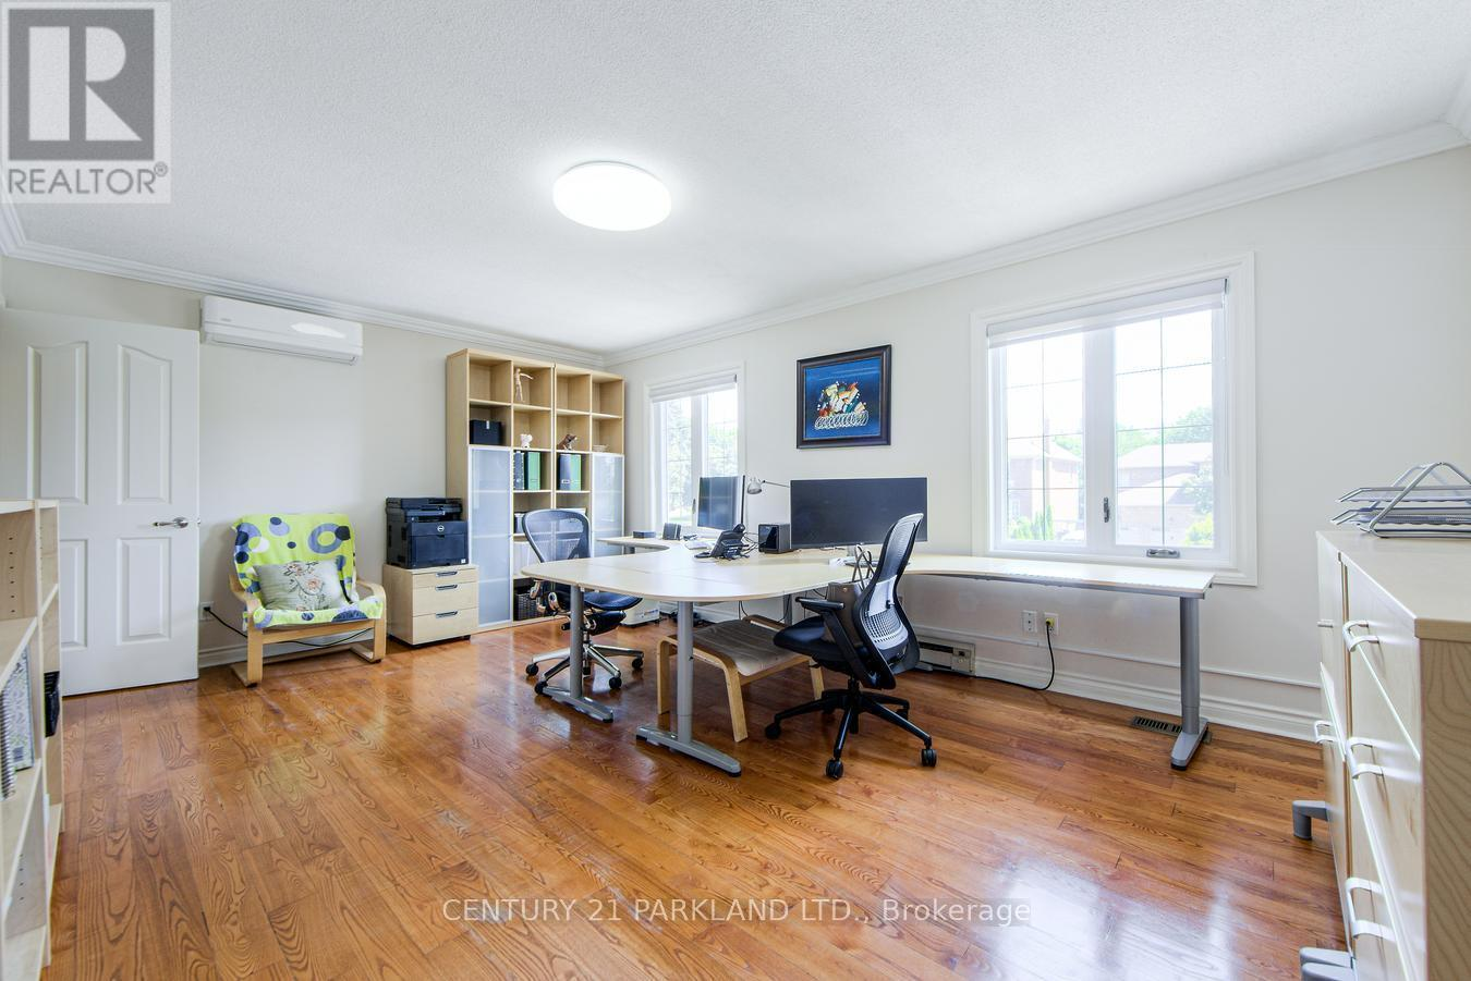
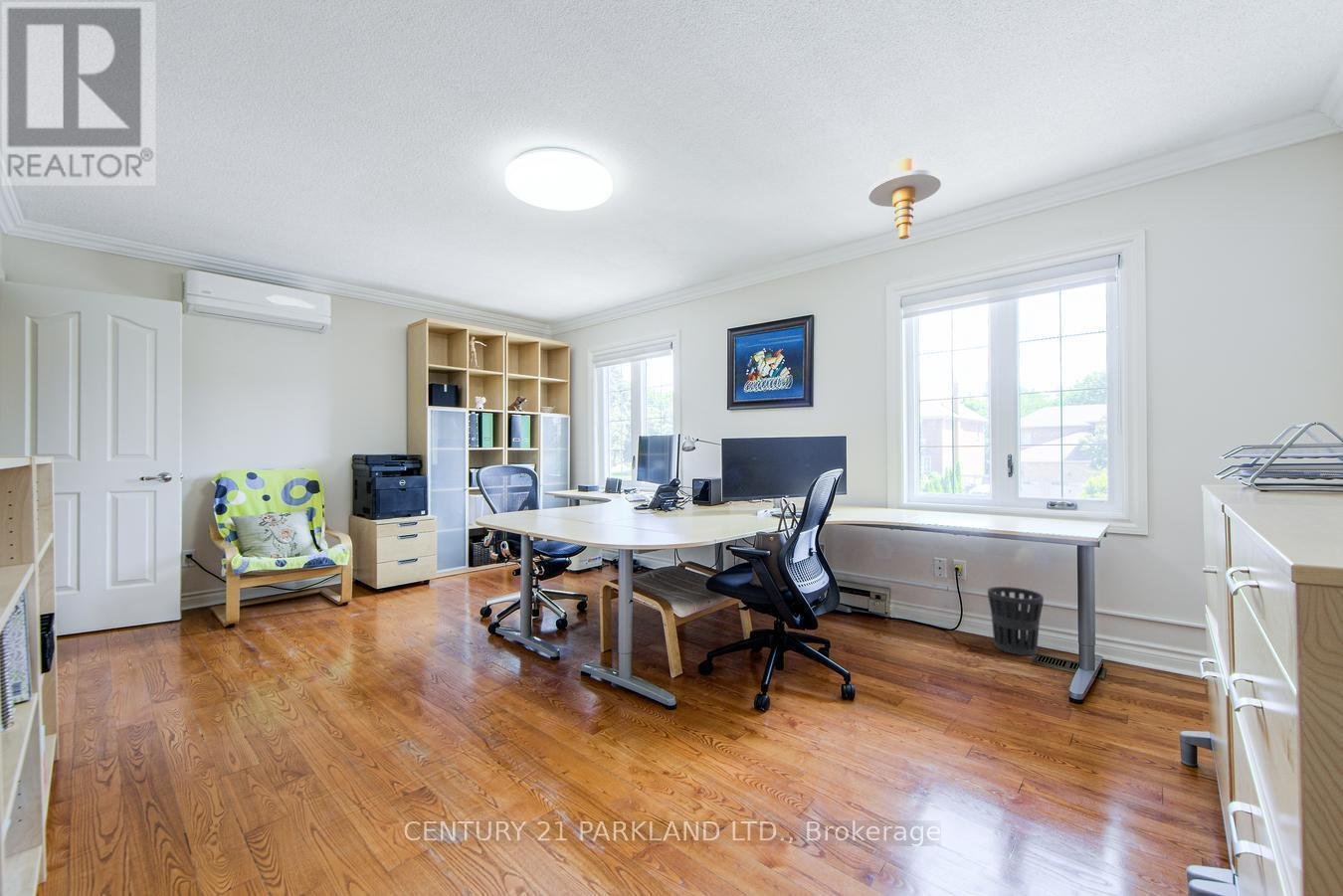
+ wastebasket (1015, 620)
+ ceiling light fixture (903, 200)
